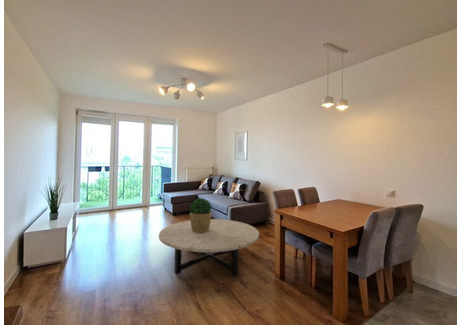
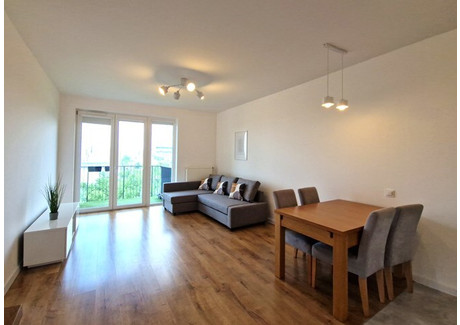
- potted plant (200, 214)
- coffee table (209, 246)
